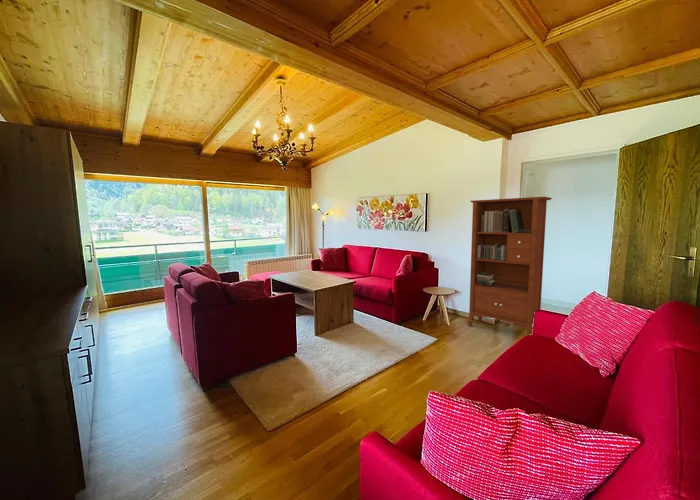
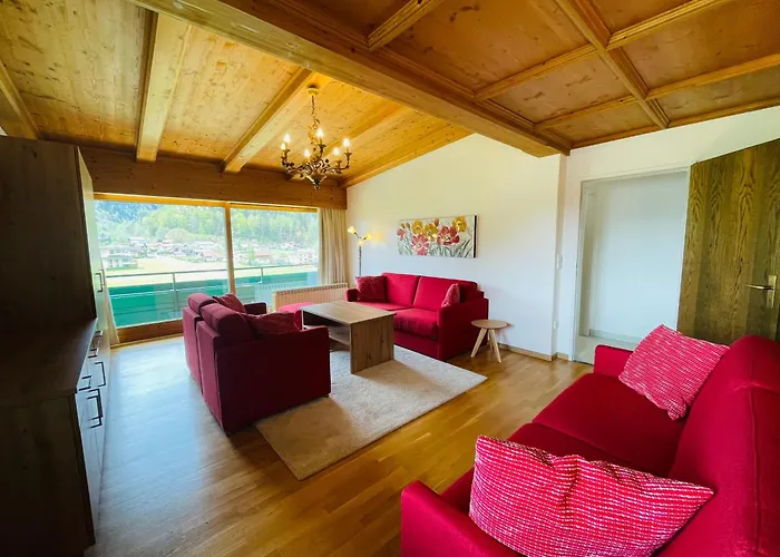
- bookcase (505, 266)
